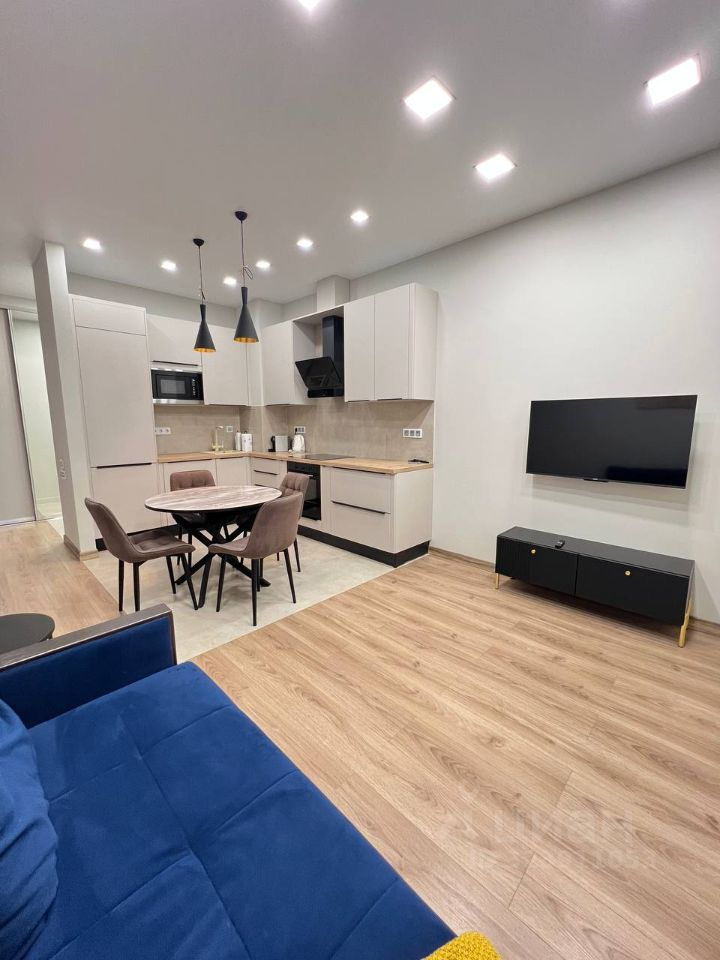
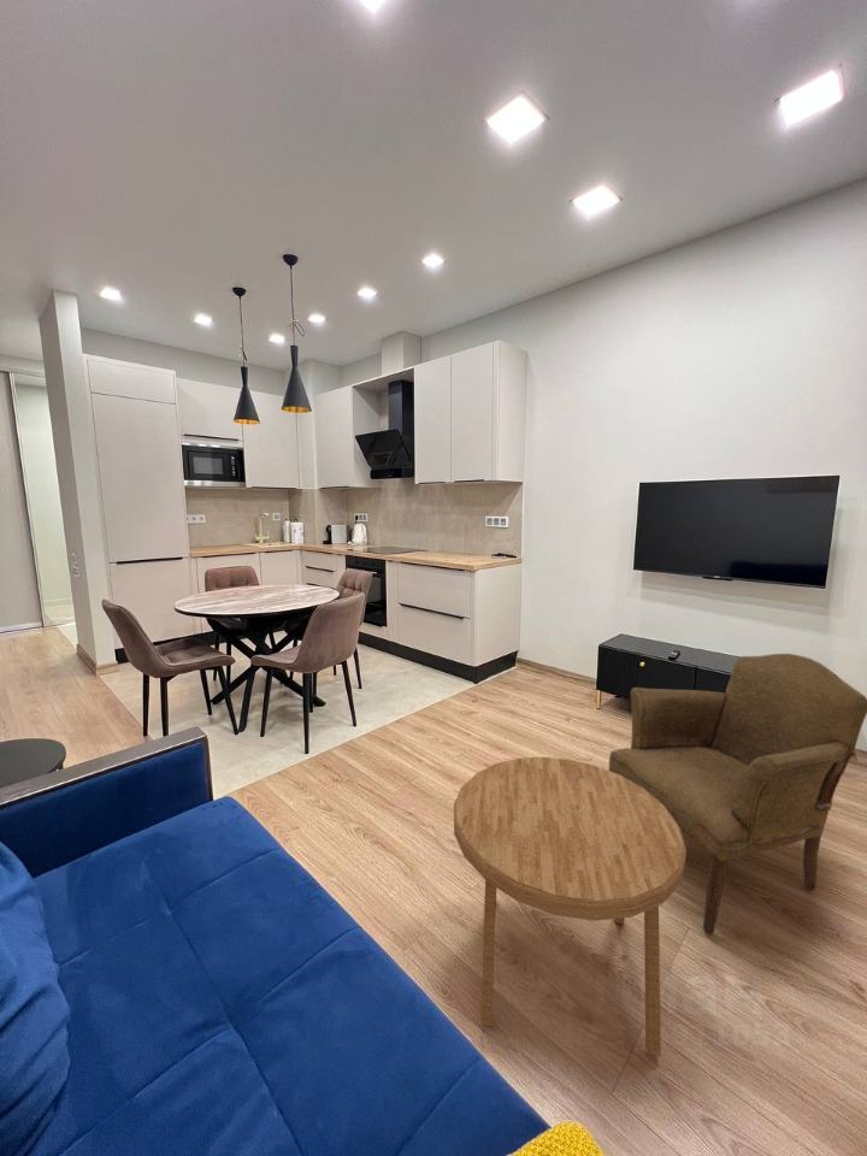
+ armchair (727, 759)
+ side table (559, 890)
